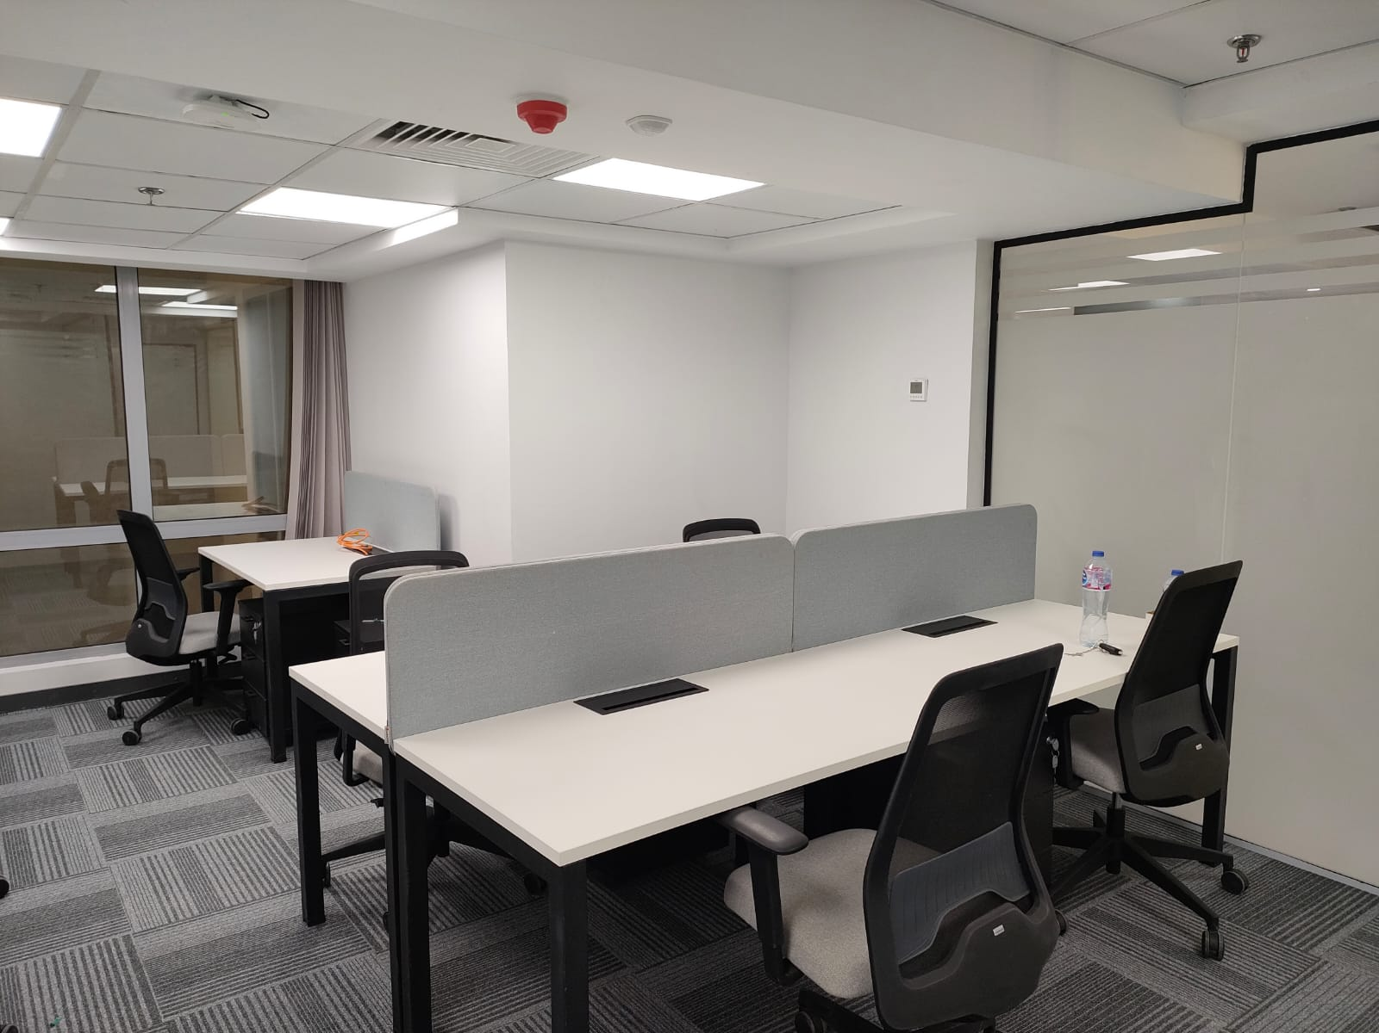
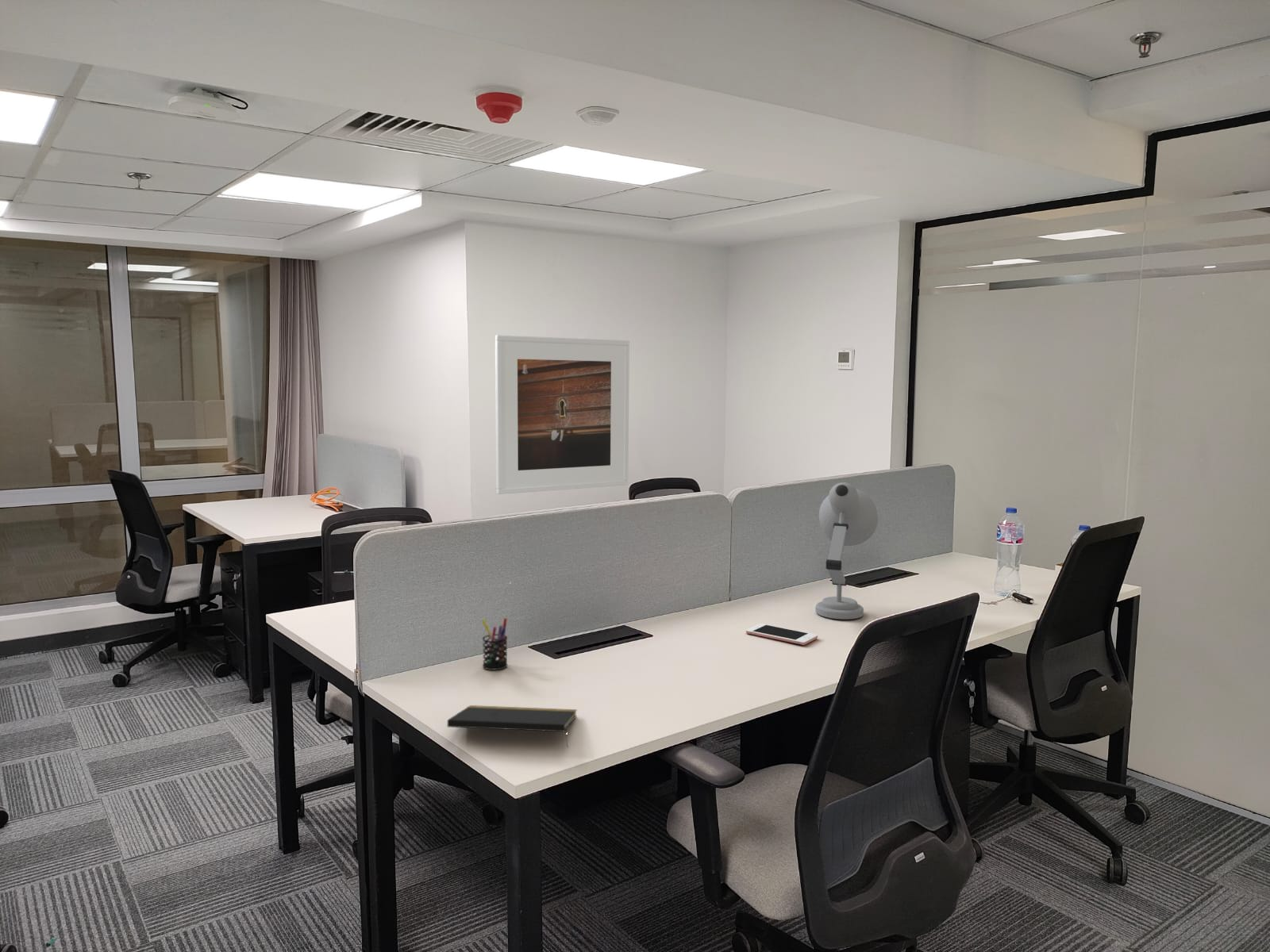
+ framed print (565, 414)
+ pen holder (498, 640)
+ cell phone (781, 634)
+ desk lamp (843, 546)
+ notepad (514, 718)
